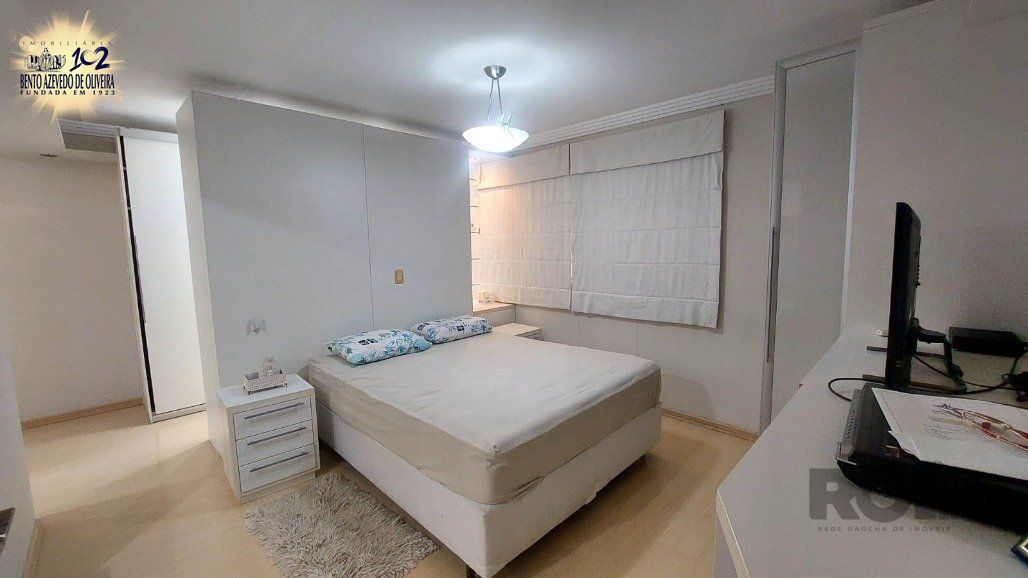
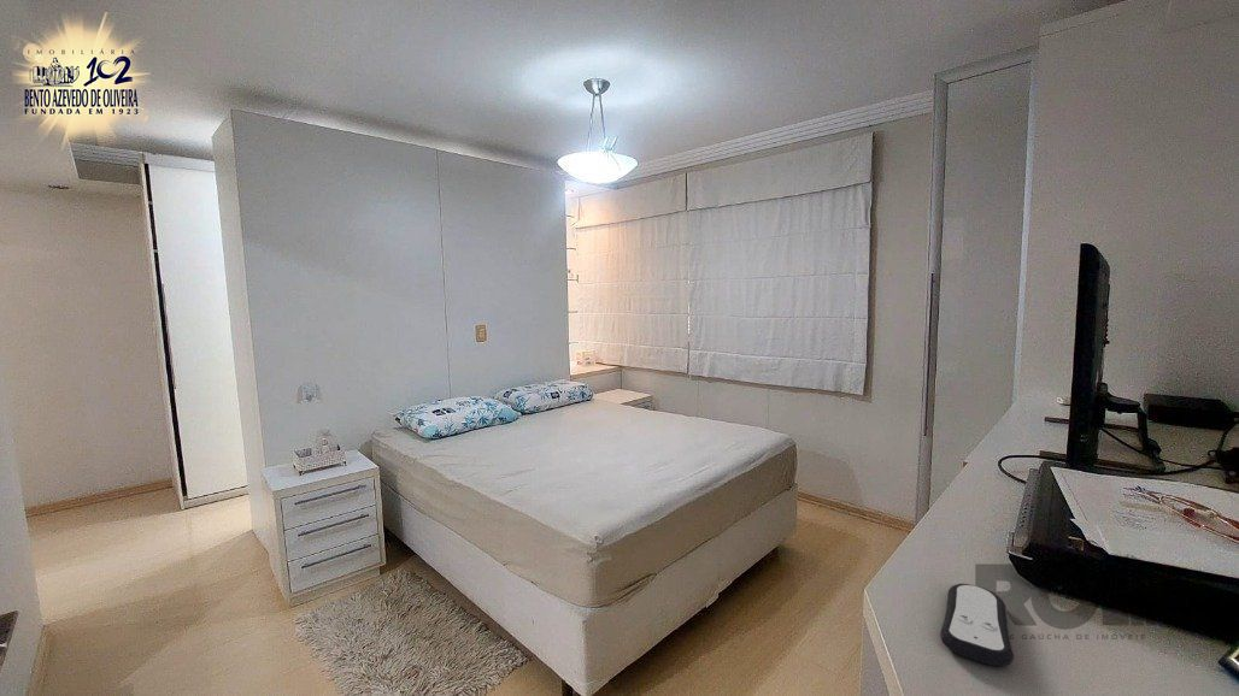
+ remote control (975, 619)
